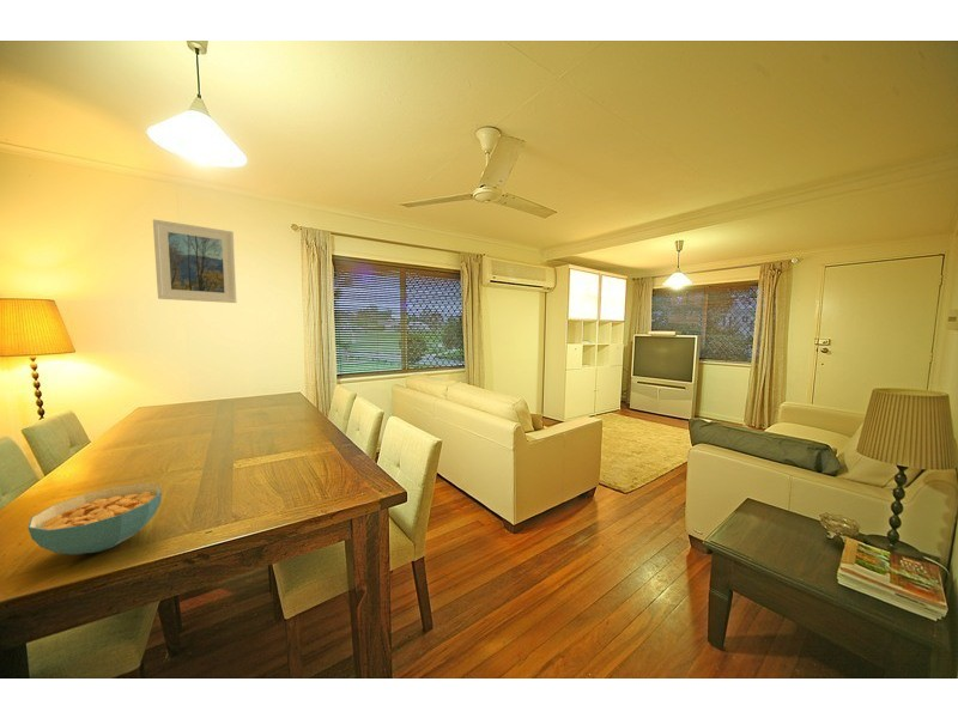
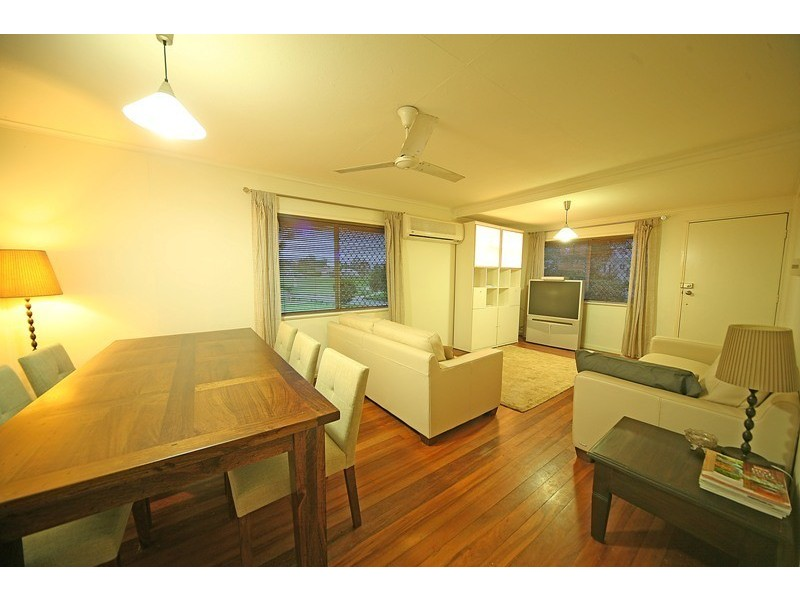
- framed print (196, 263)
- cereal bowl (103, 524)
